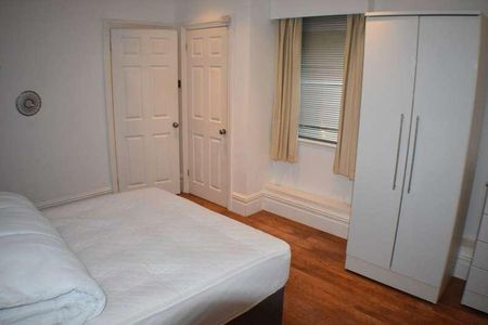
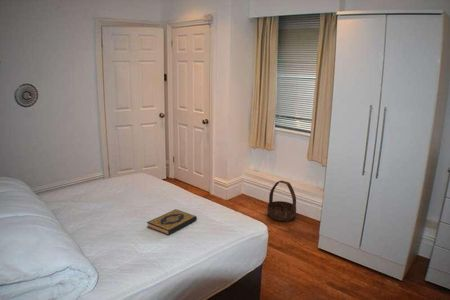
+ hardback book (172, 221)
+ basket (282, 201)
